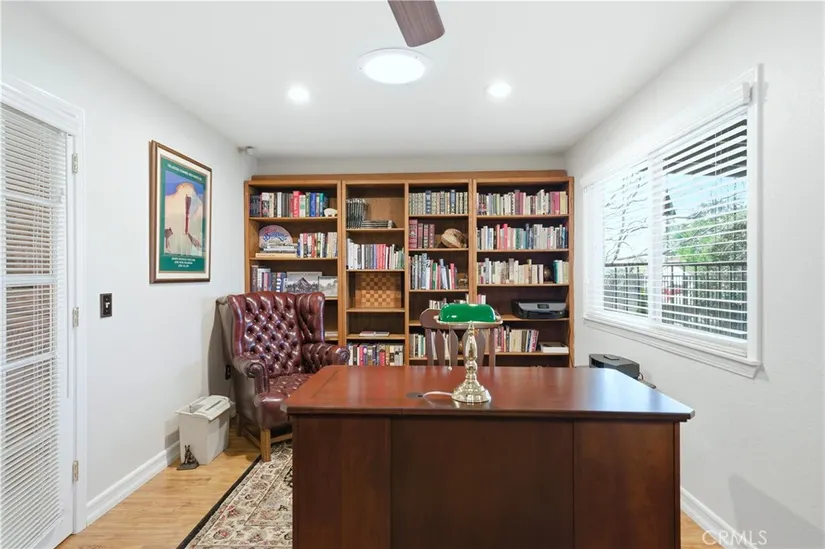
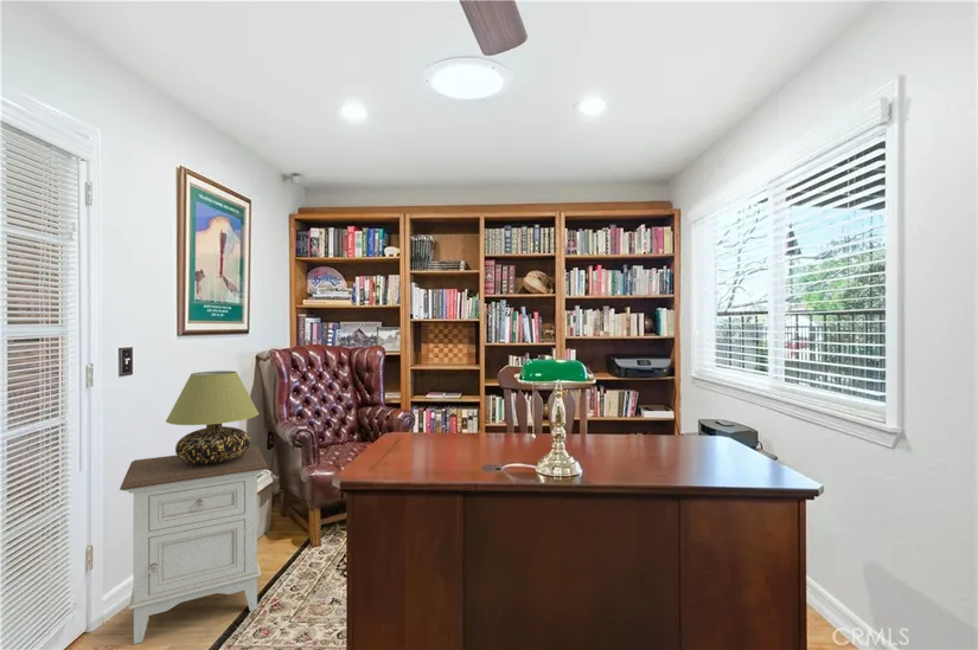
+ nightstand (198, 534)
+ table lamp (213, 416)
